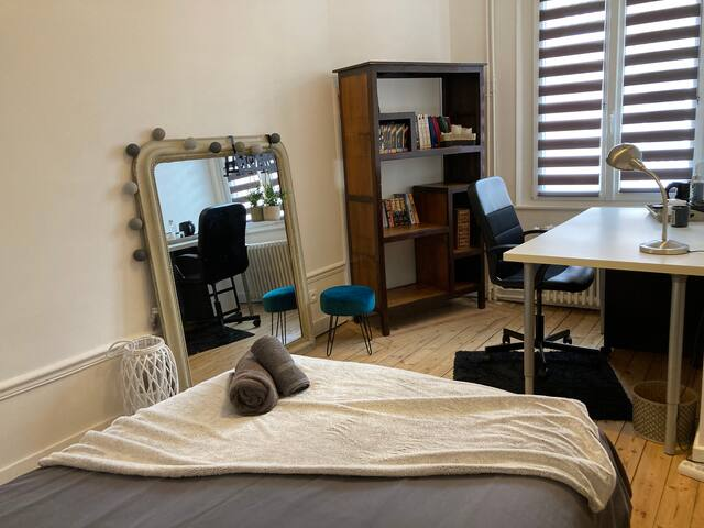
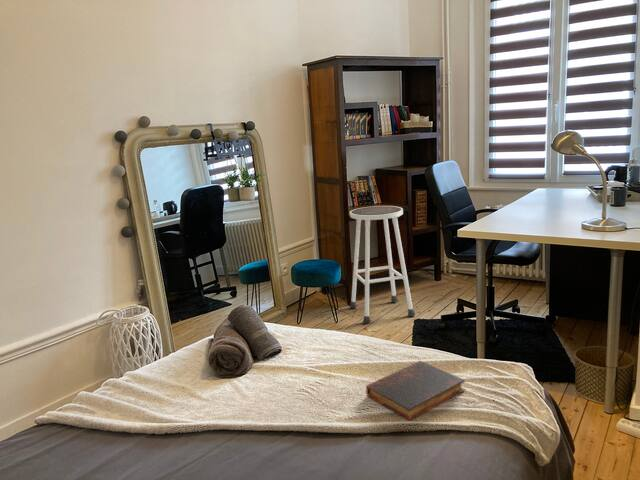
+ book (415, 388)
+ stool (378, 267)
